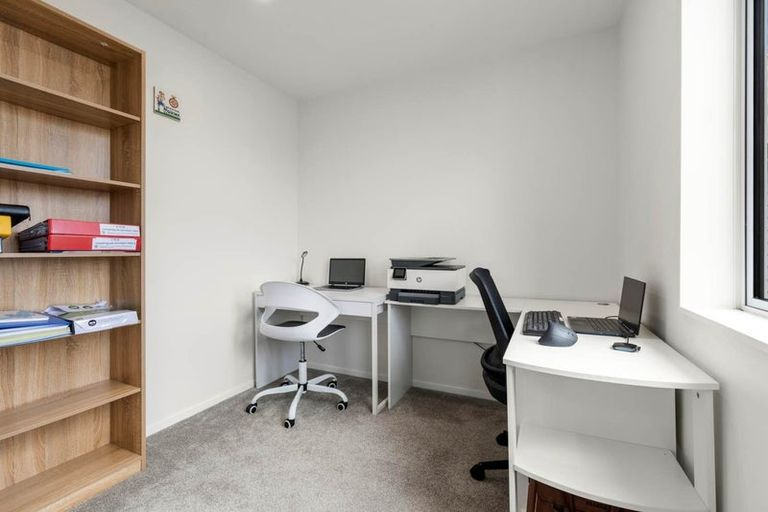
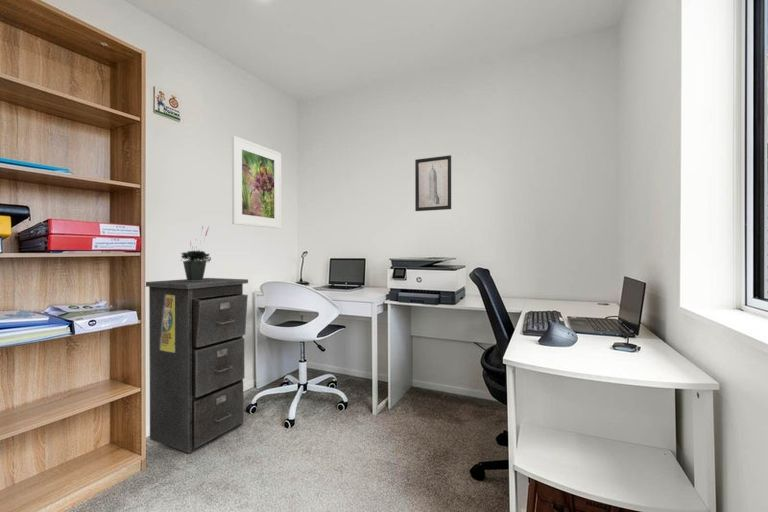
+ filing cabinet (202, 356)
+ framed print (258, 185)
+ wall art (432, 183)
+ potted plant (196, 252)
